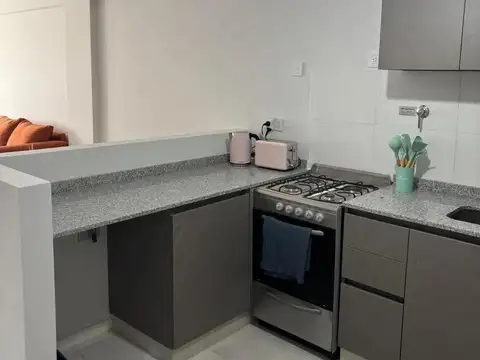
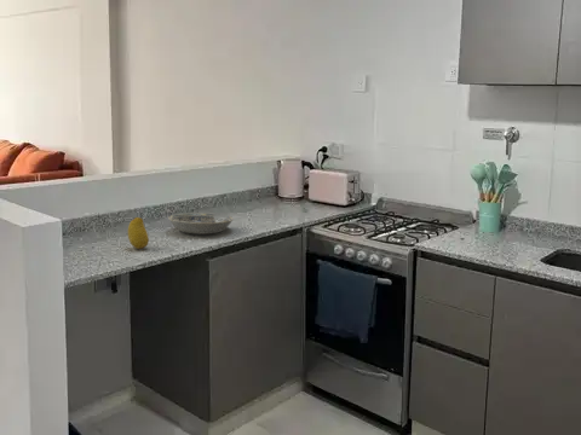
+ fruit (138, 232)
+ bowl (200, 224)
